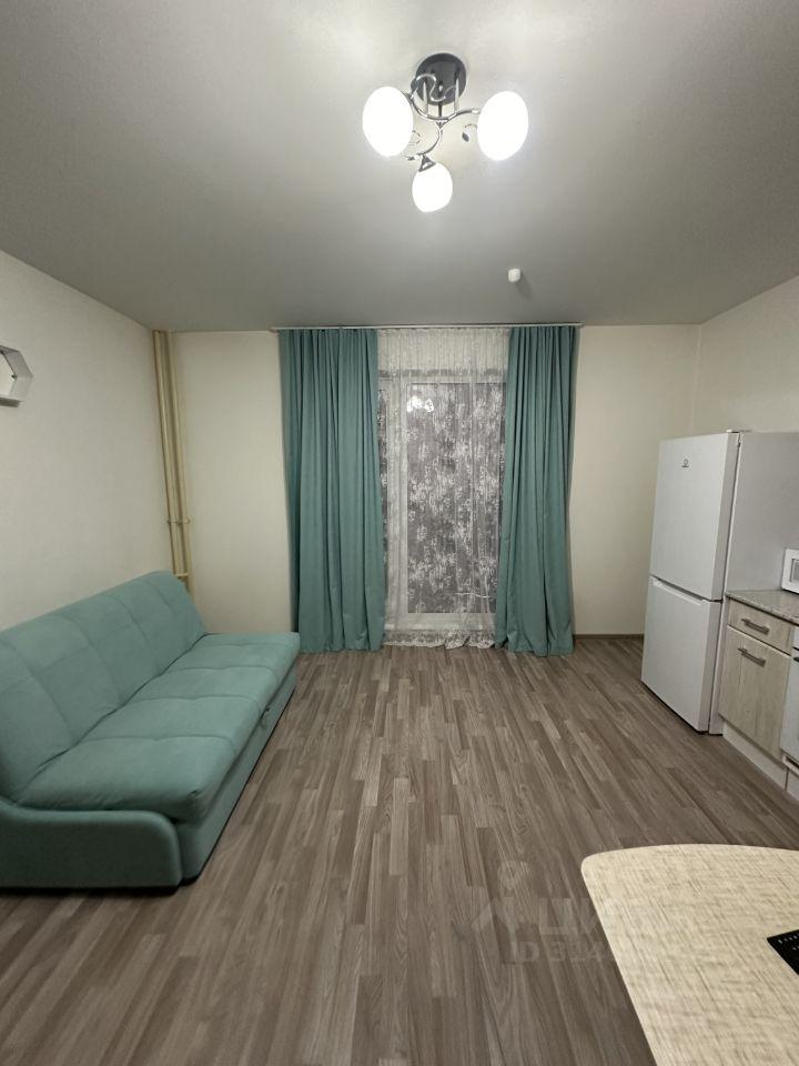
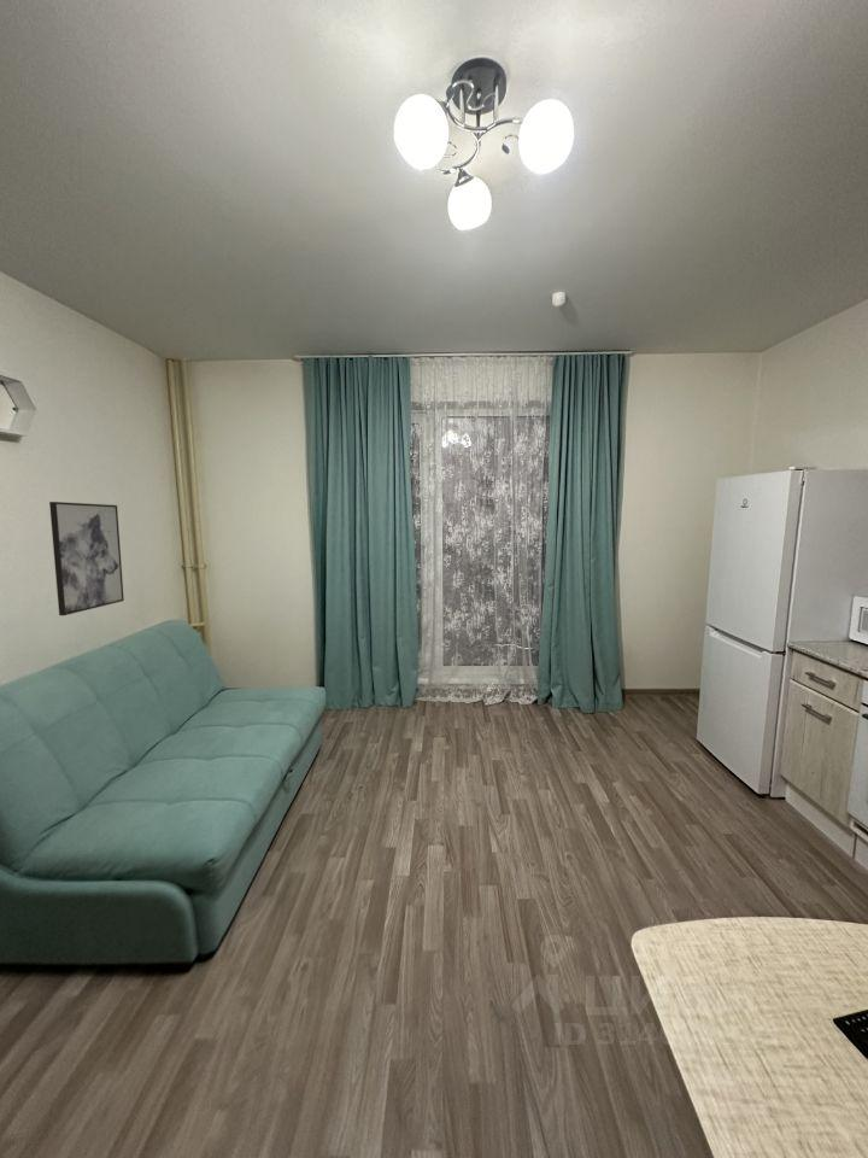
+ wall art (89, 556)
